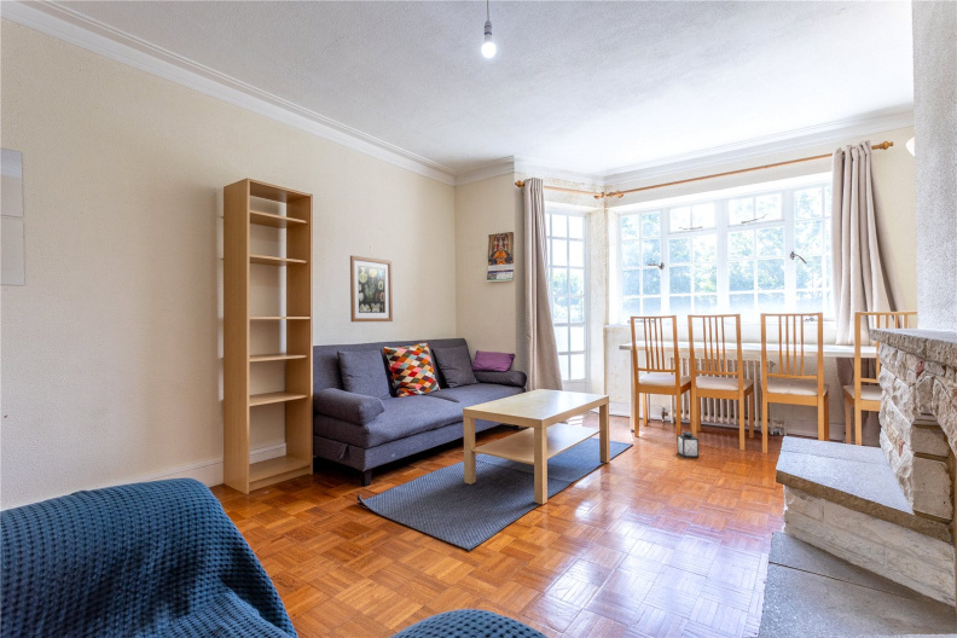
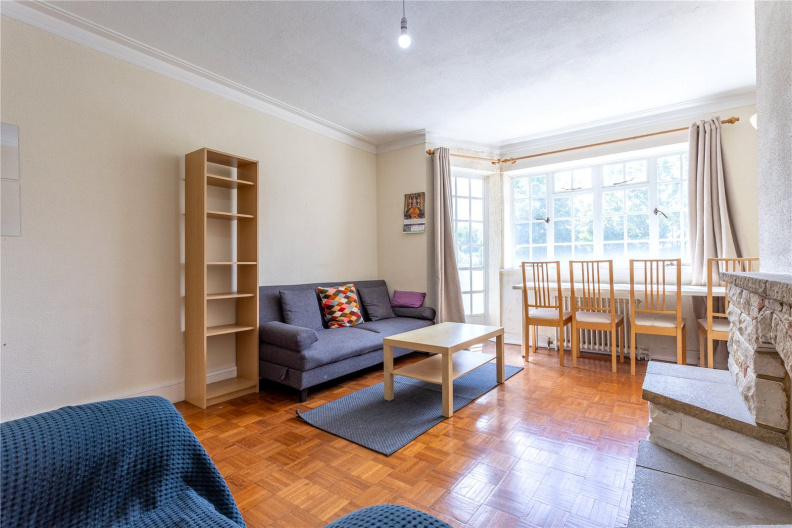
- lantern (688, 435)
- wall art (372, 290)
